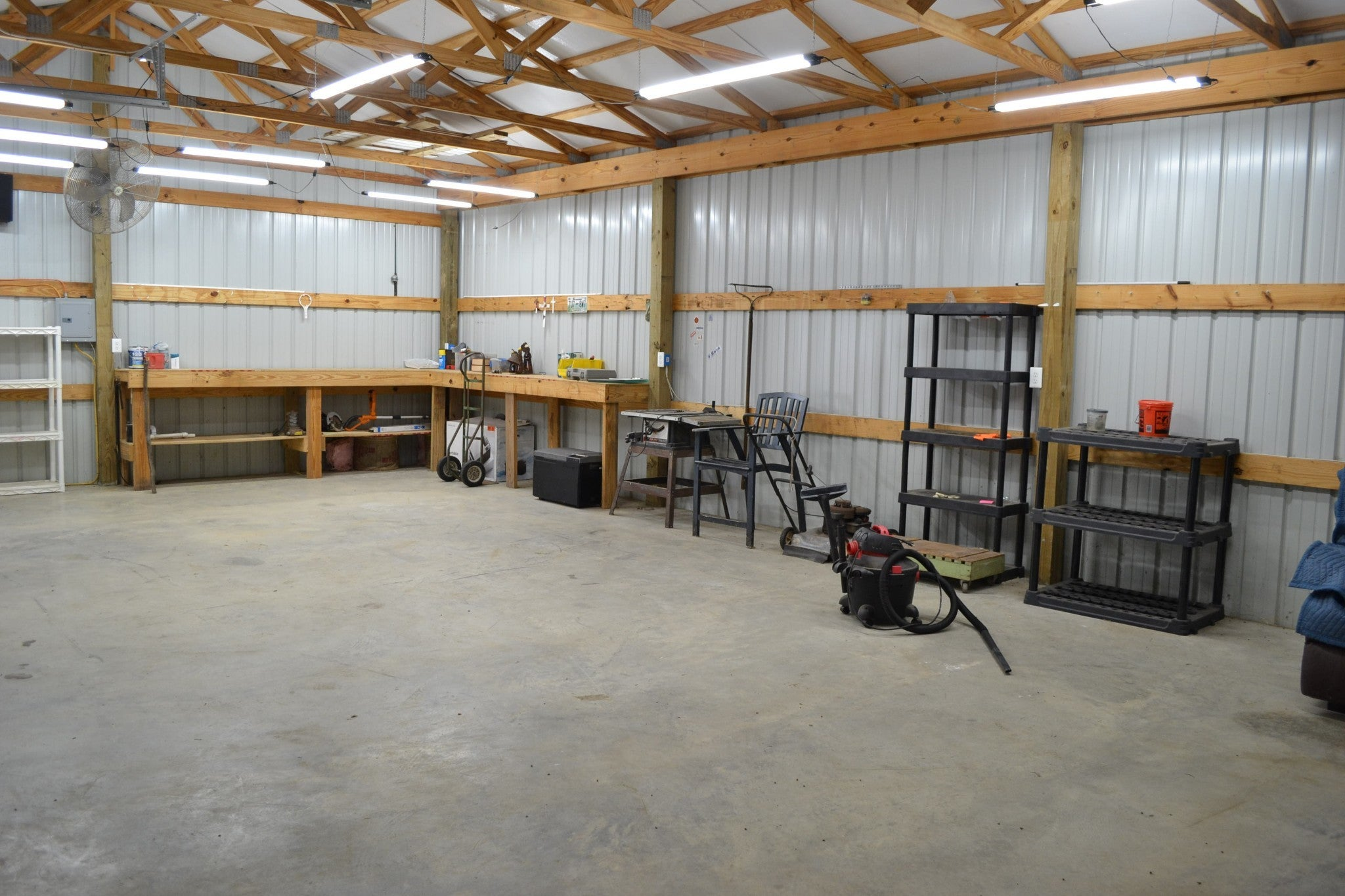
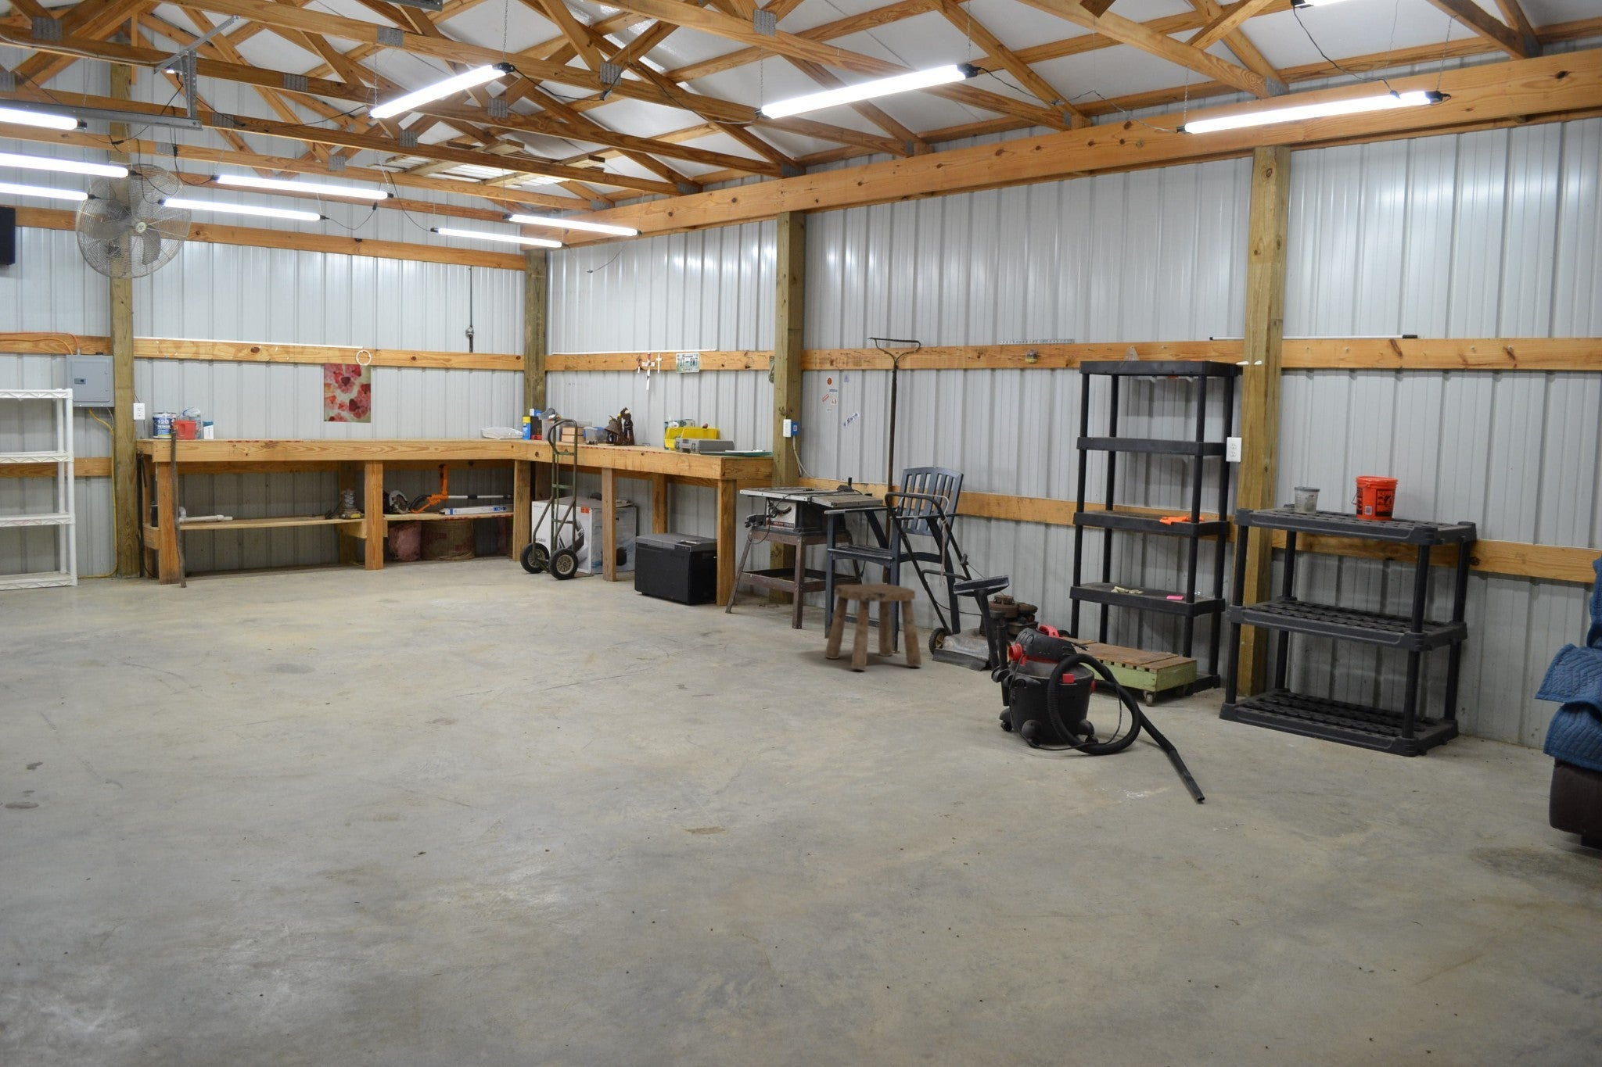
+ wall art (348, 393)
+ stool (879, 626)
